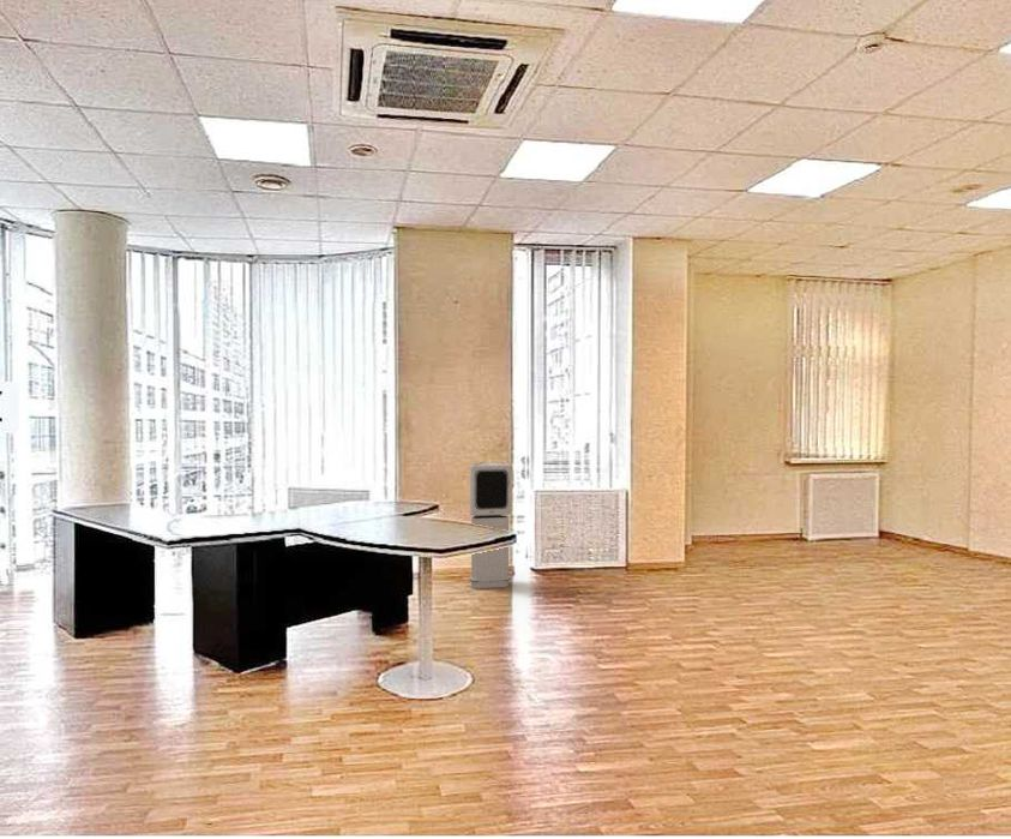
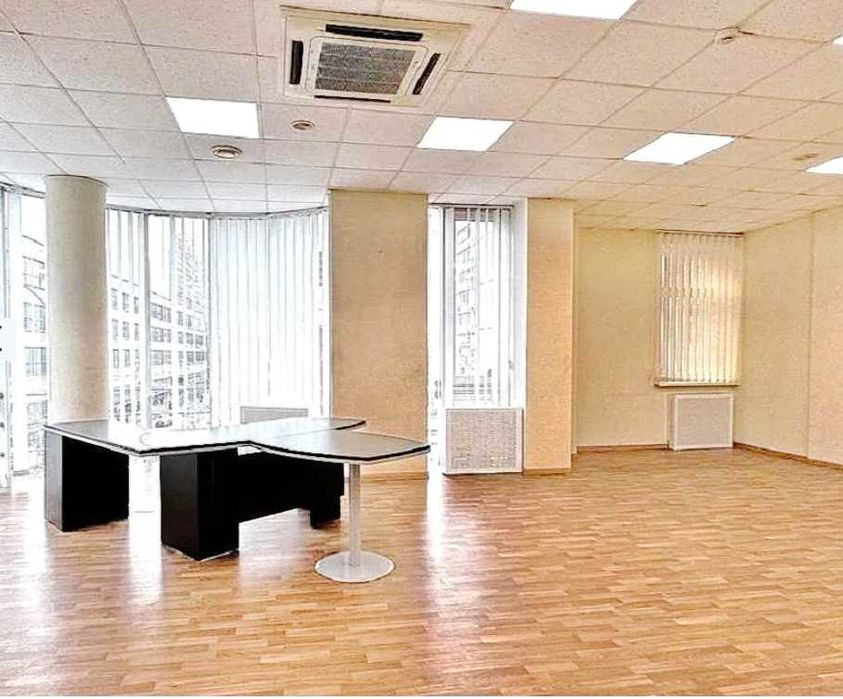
- air purifier (487, 523)
